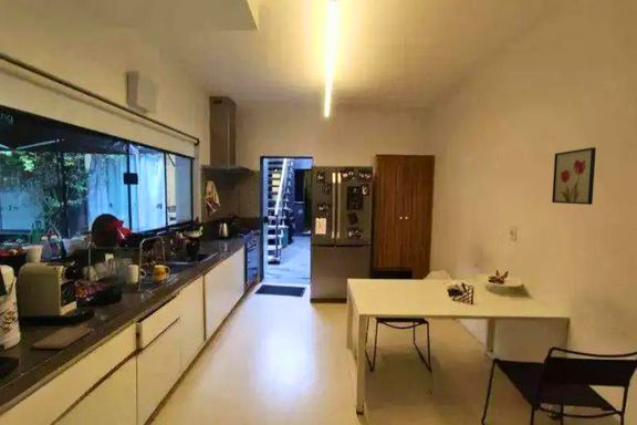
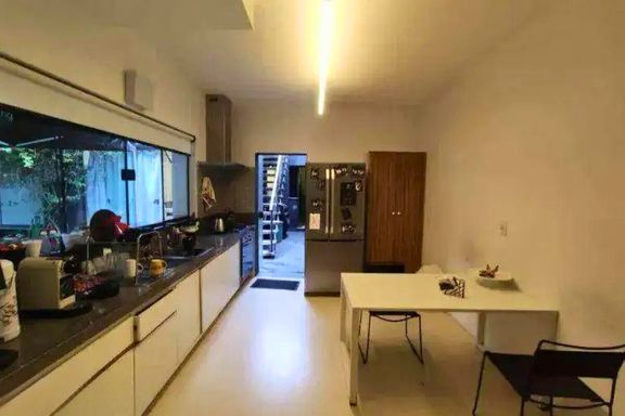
- chopping board (67, 334)
- wall art (573, 177)
